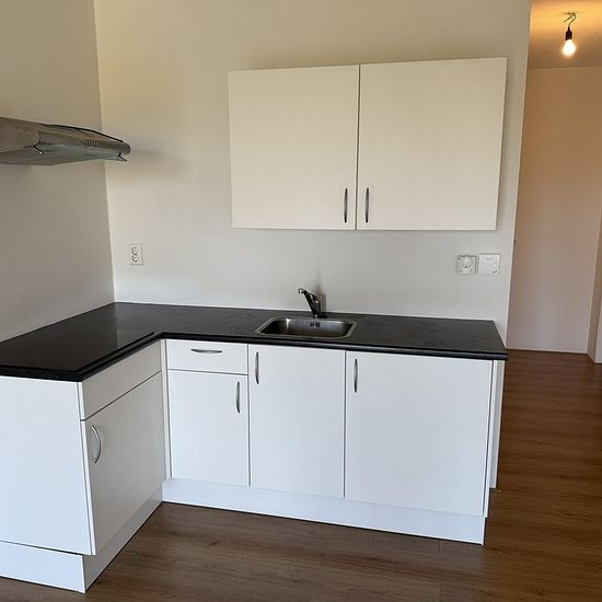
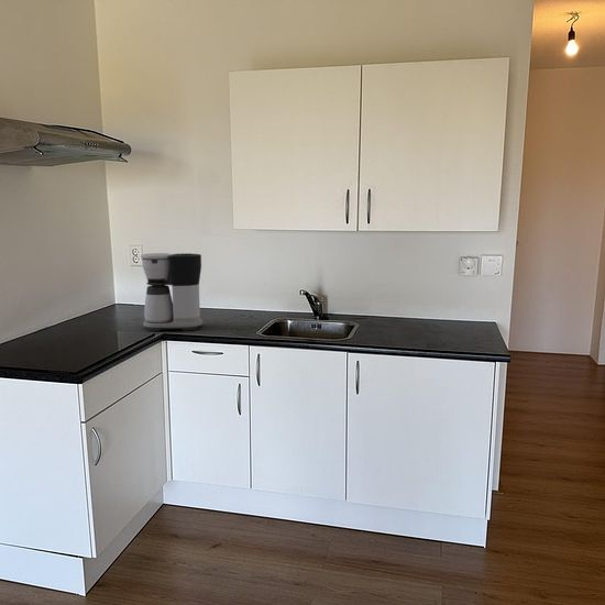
+ coffee maker (173, 289)
